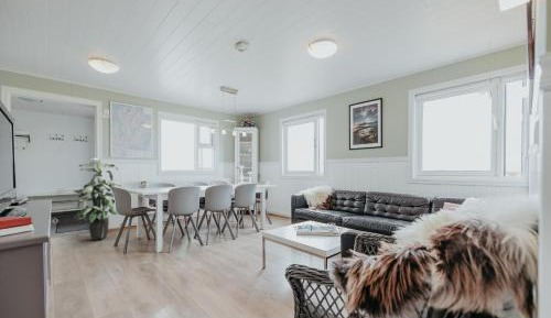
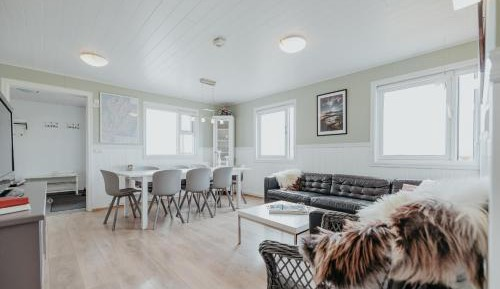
- indoor plant (97, 198)
